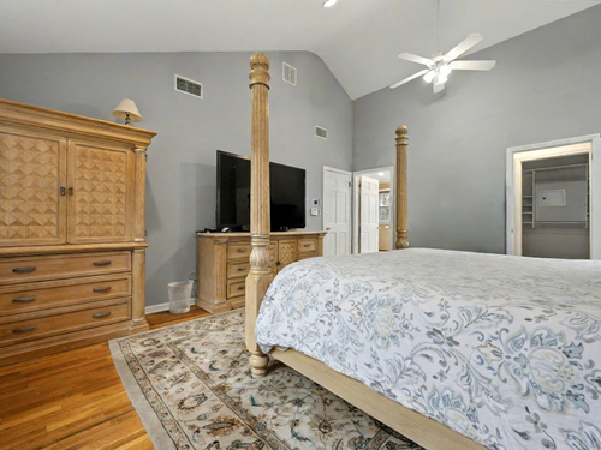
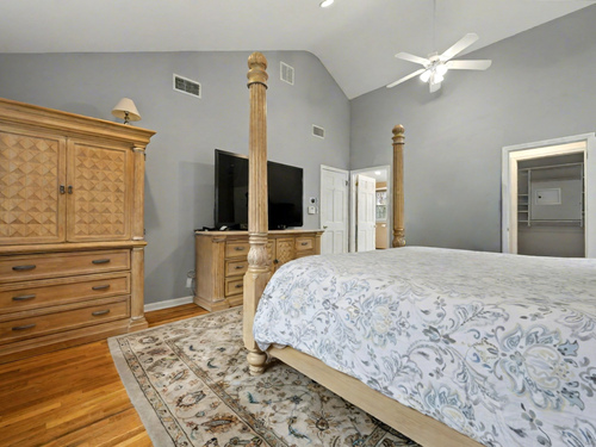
- wastebasket (179, 296)
